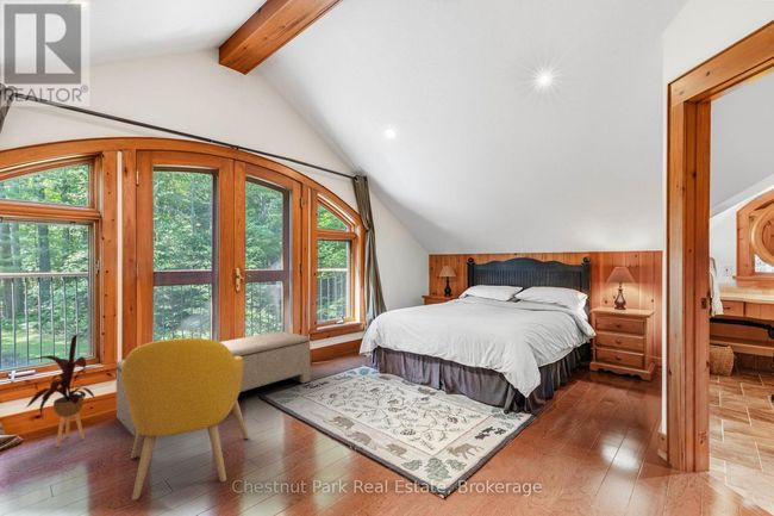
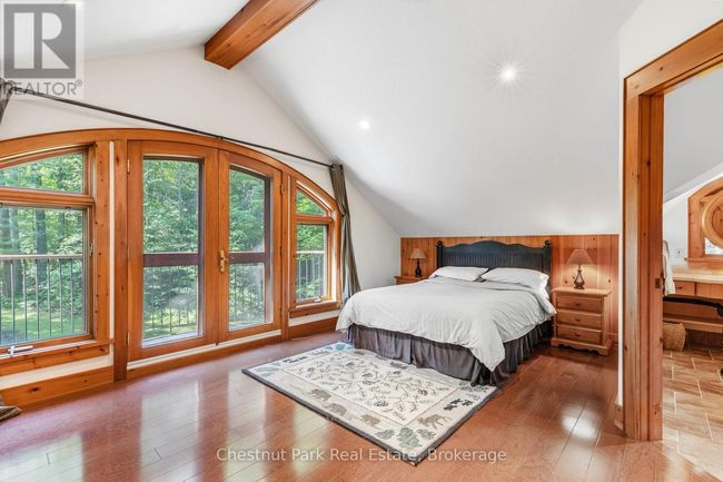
- house plant (62, 388)
- armchair (186, 398)
- bench (242, 374)
